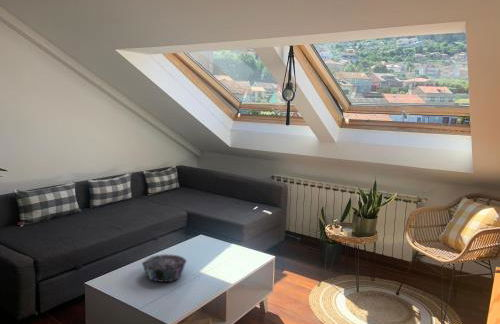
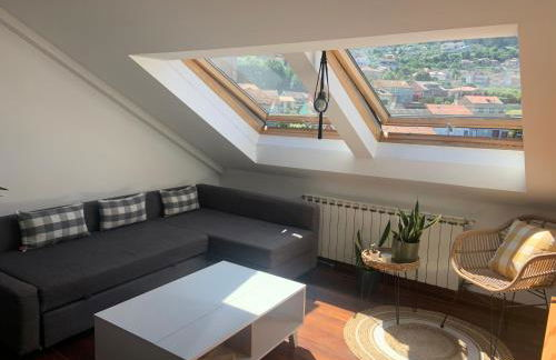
- decorative bowl (164, 268)
